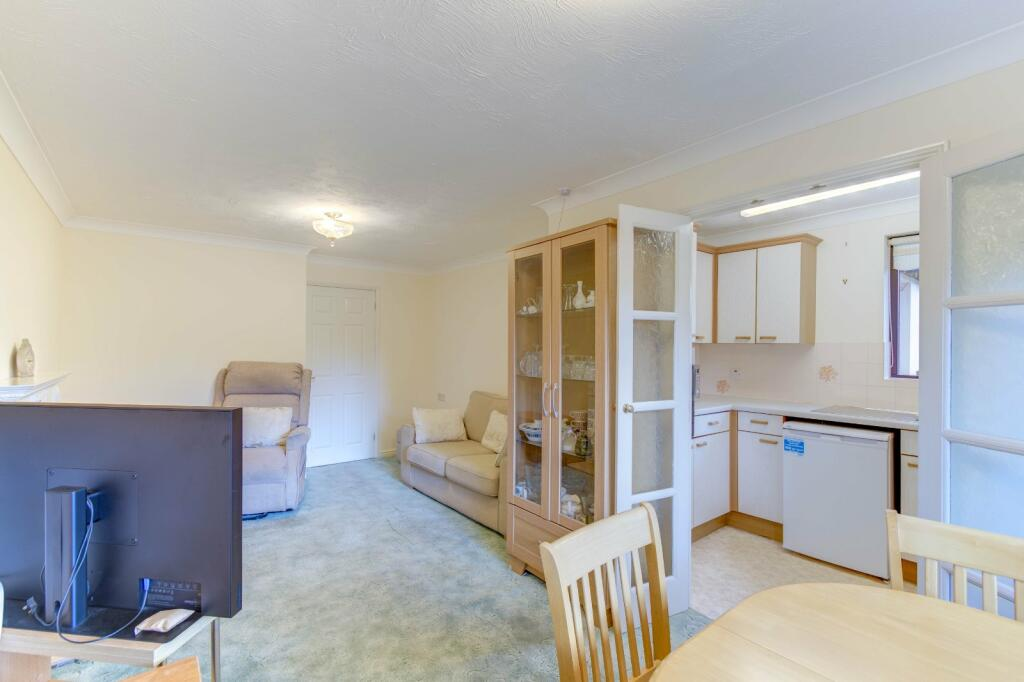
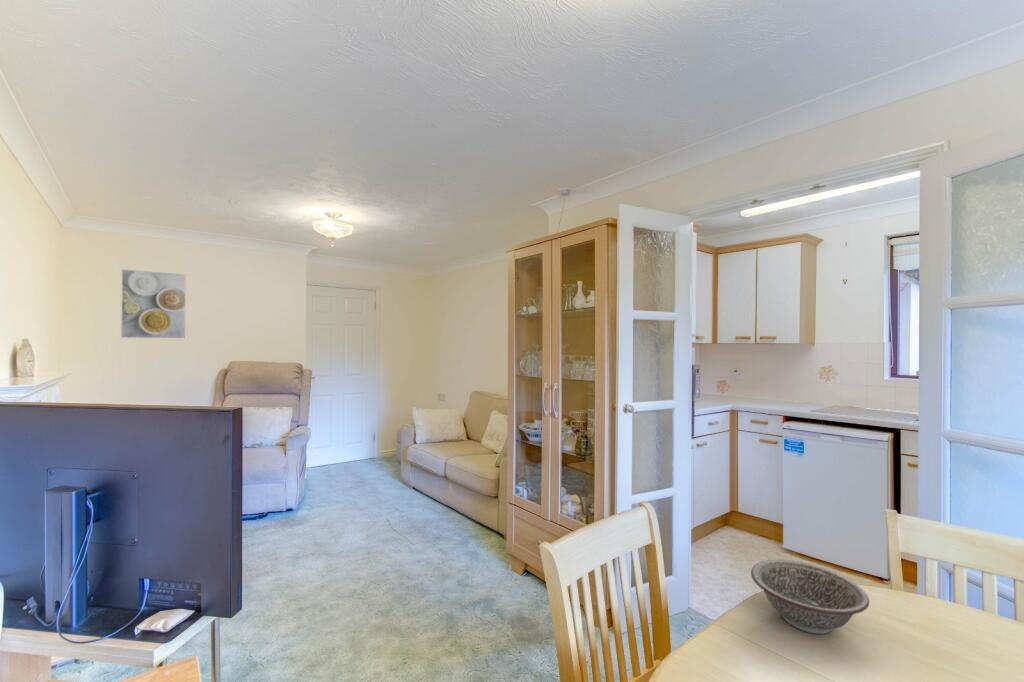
+ decorative bowl (806, 601)
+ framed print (154, 304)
